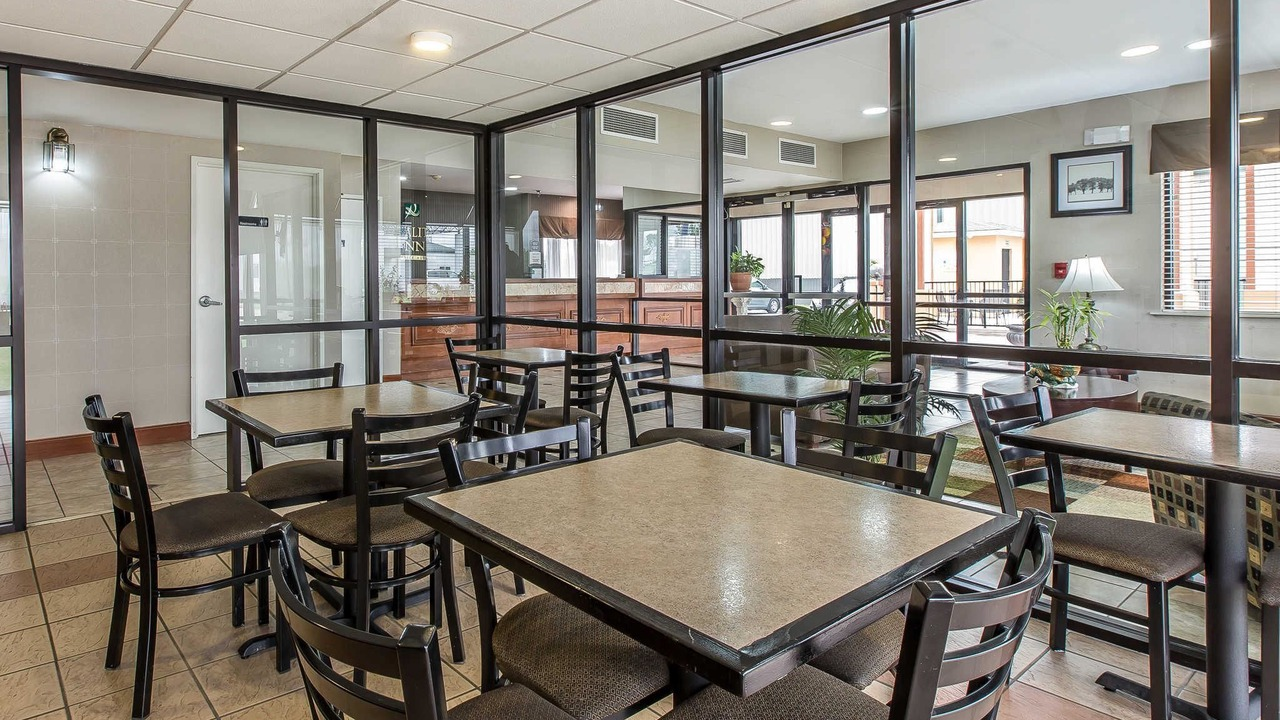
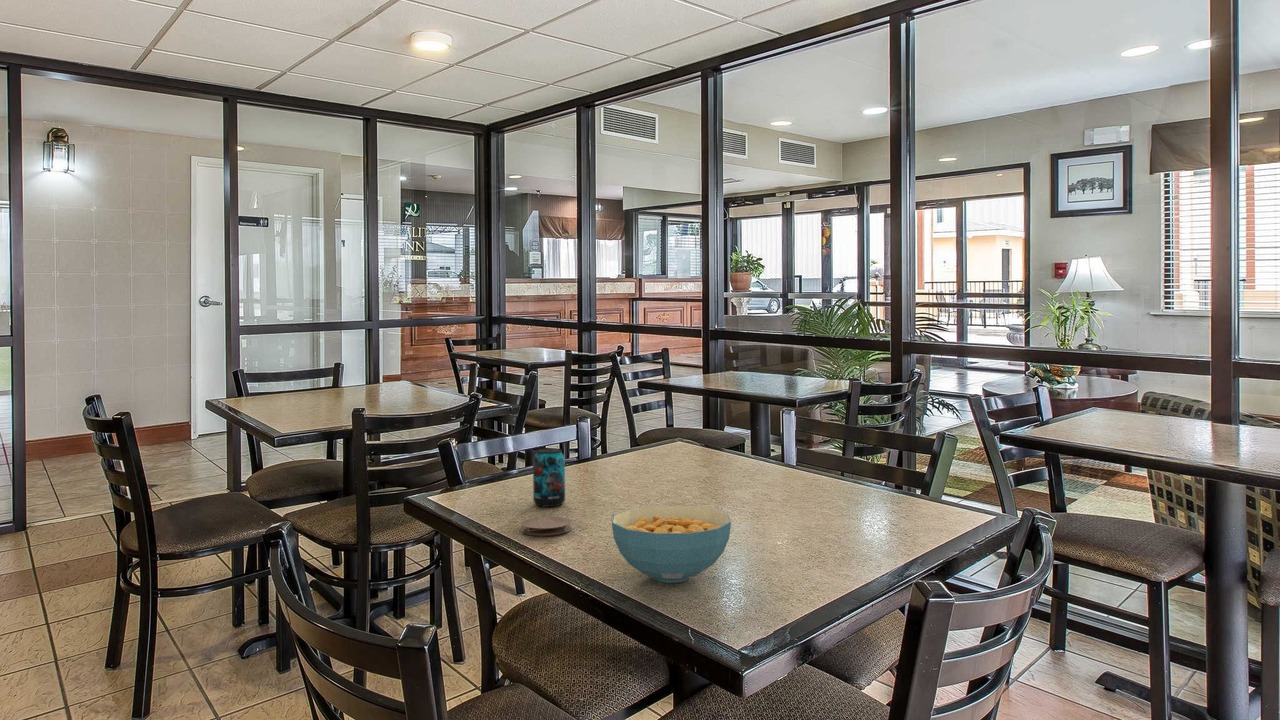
+ beverage can (549, 477)
+ coaster (546, 525)
+ cereal bowl (671, 547)
